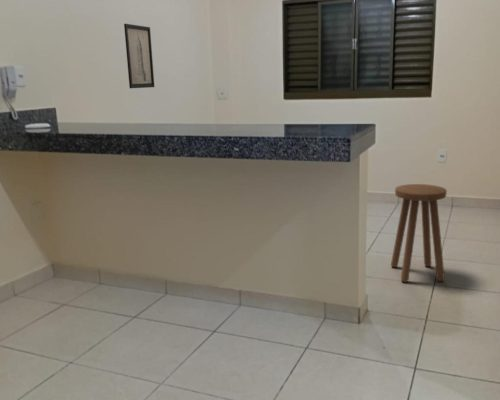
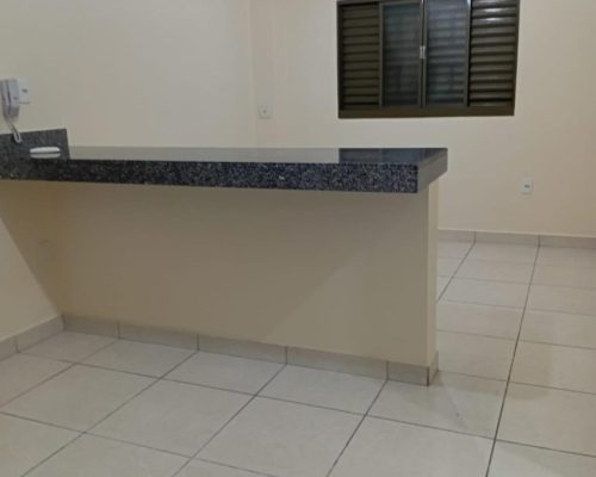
- stool (414, 232)
- wall art (140, 57)
